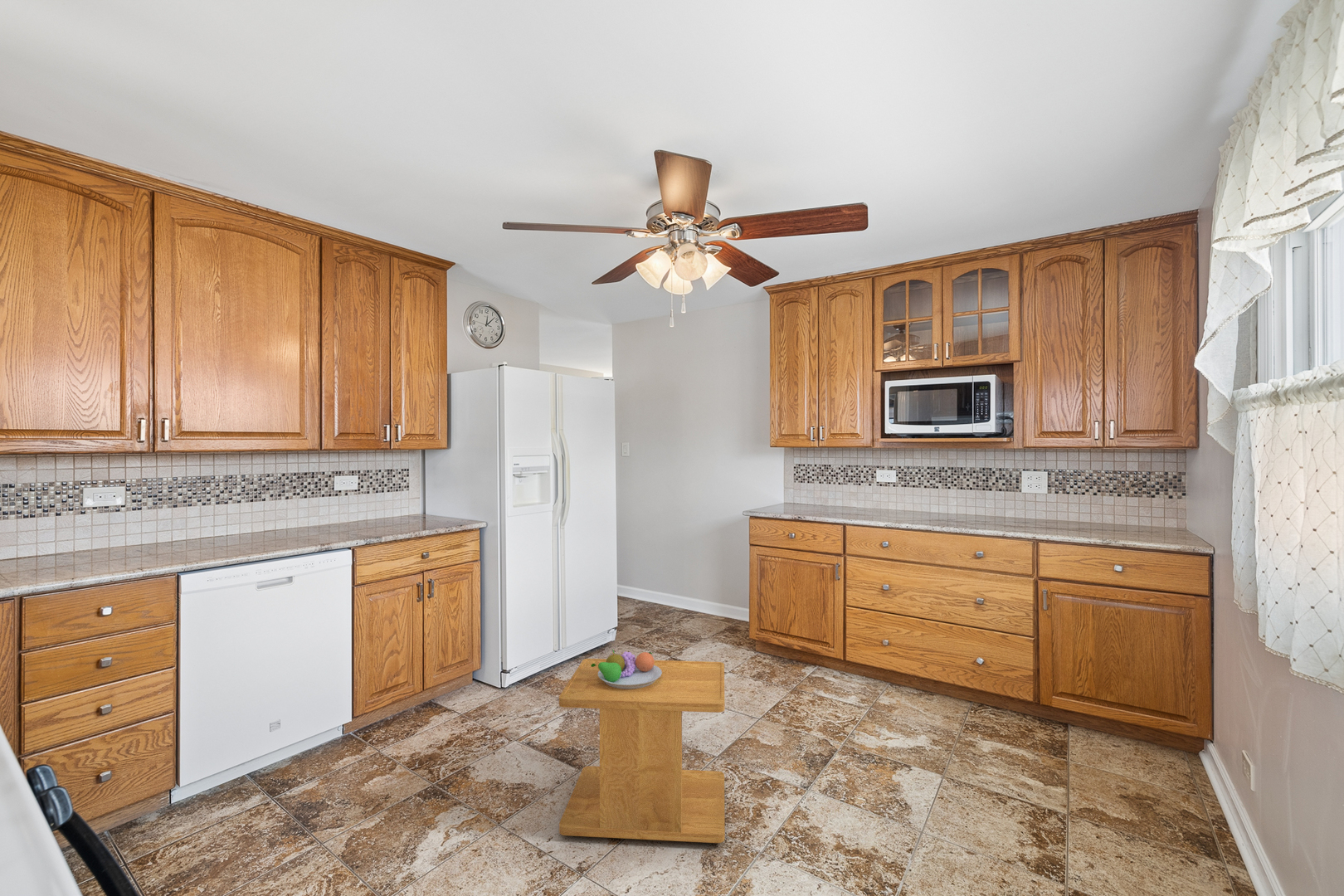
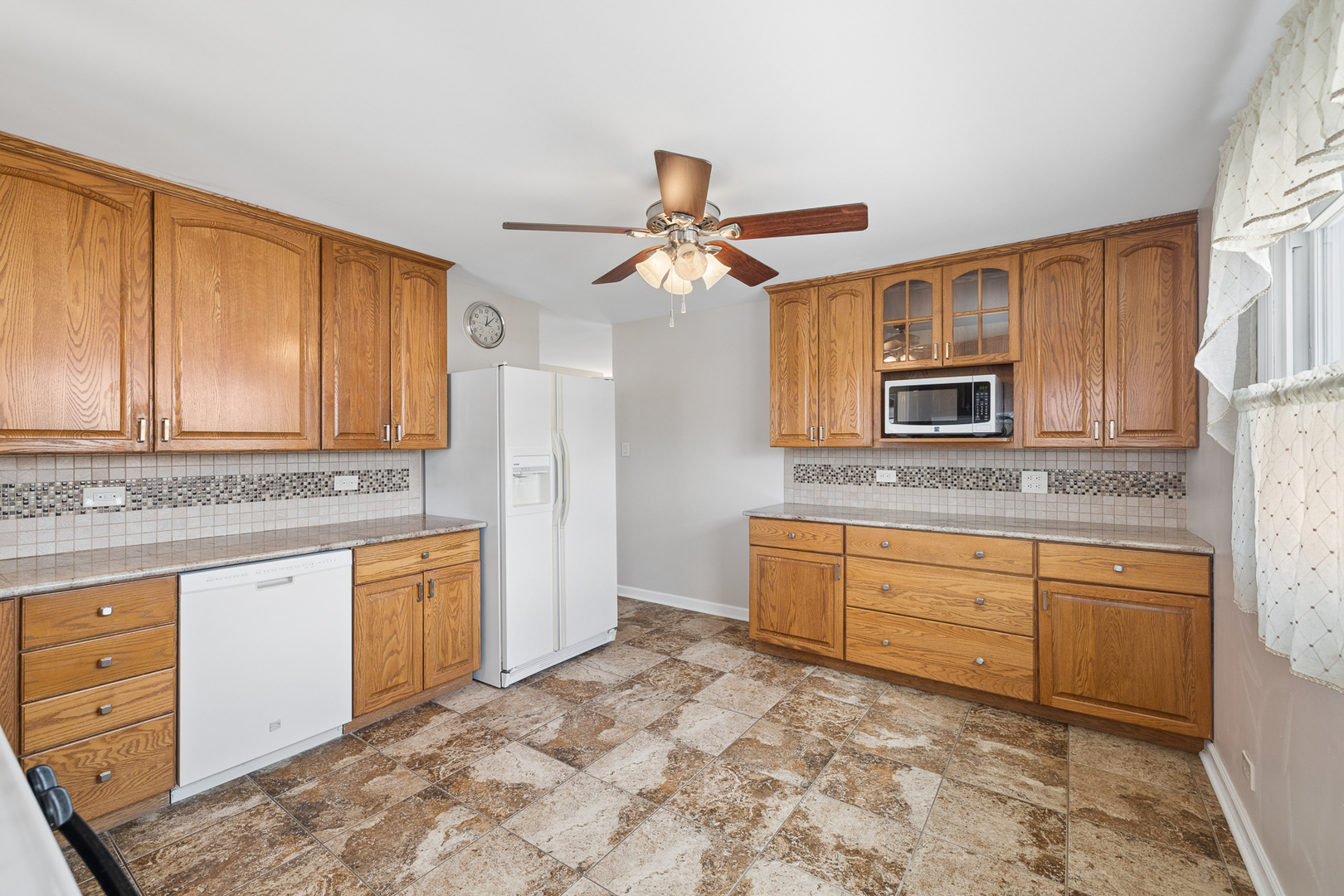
- fruit bowl (627, 665)
- side table (647, 743)
